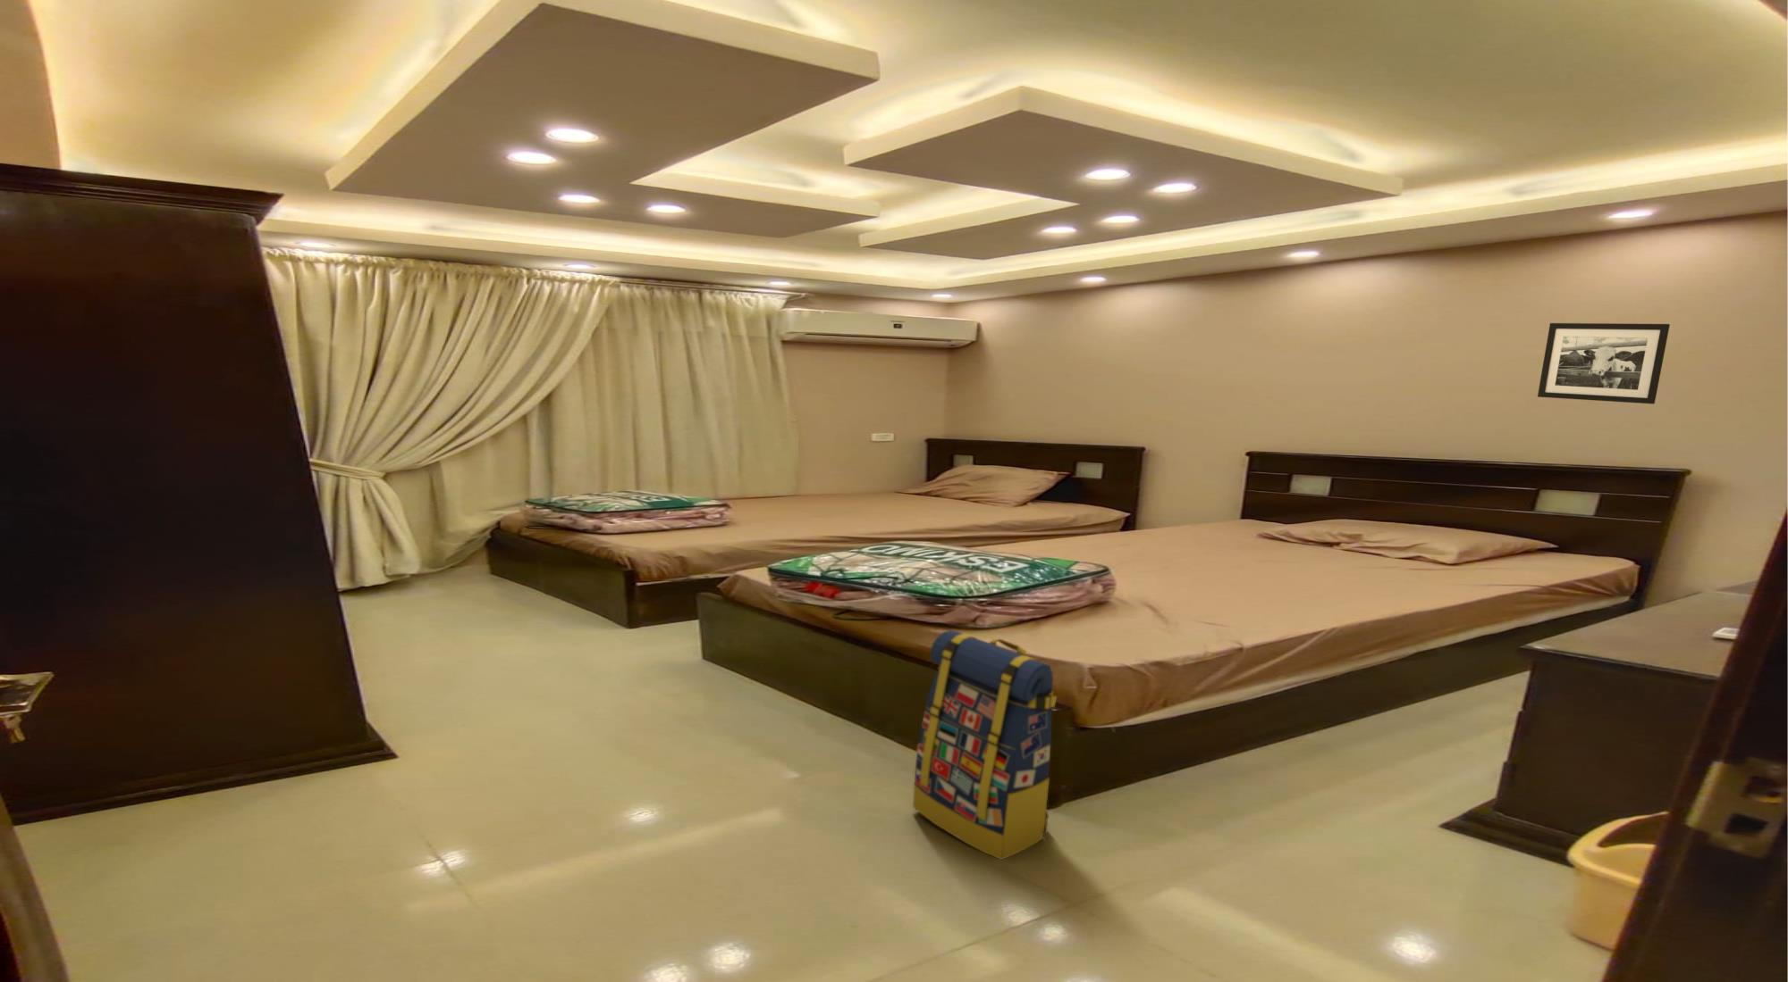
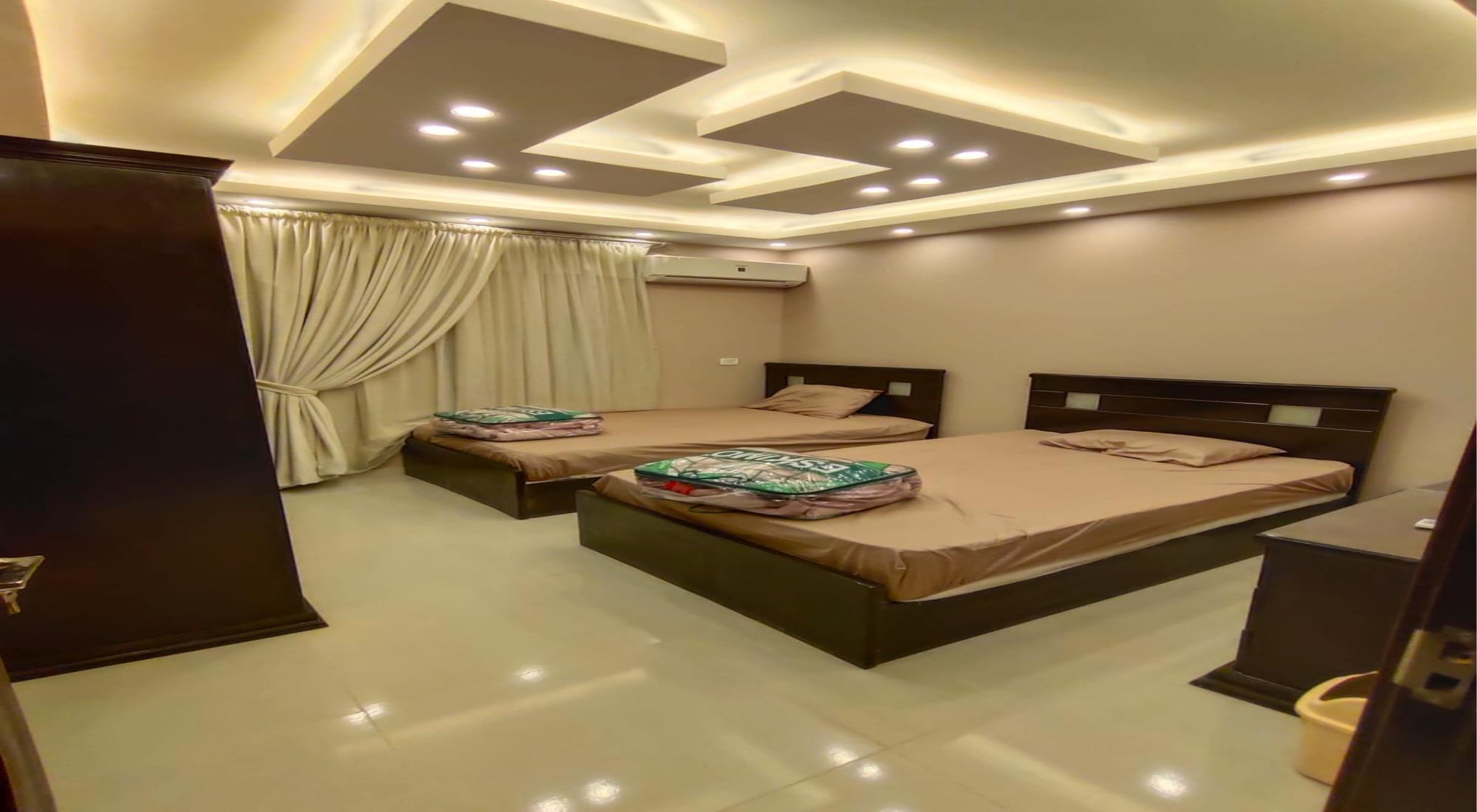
- picture frame (1600, 362)
- backpack (987, 735)
